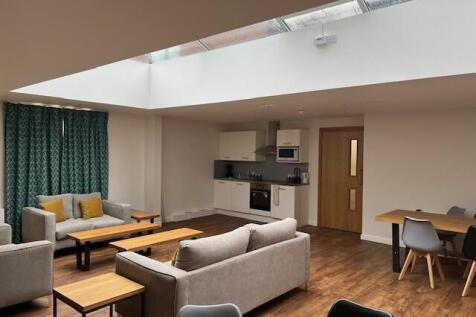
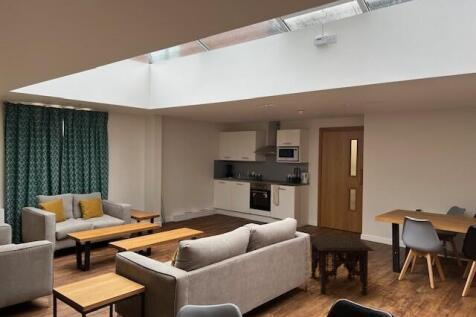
+ side table (337, 263)
